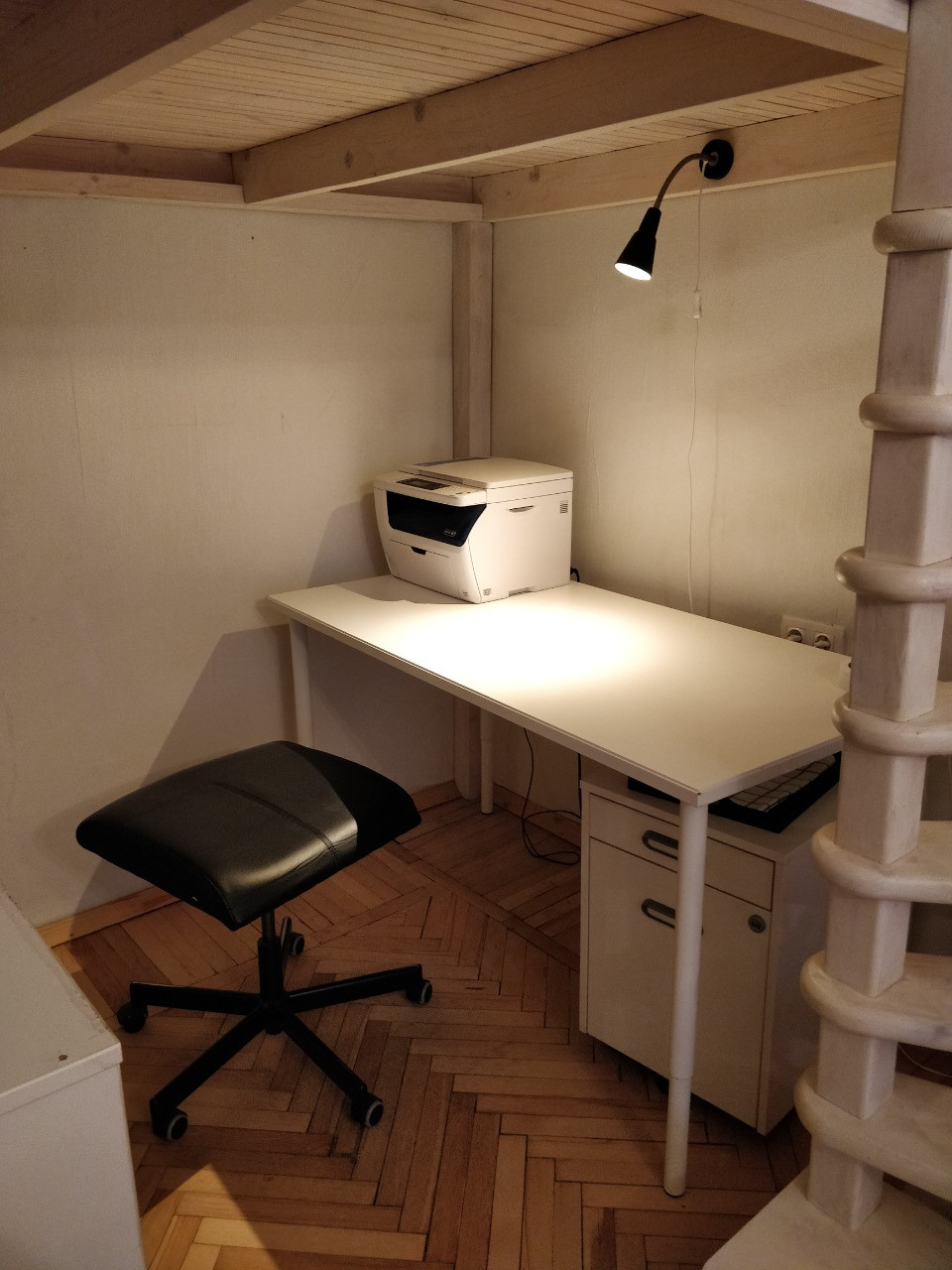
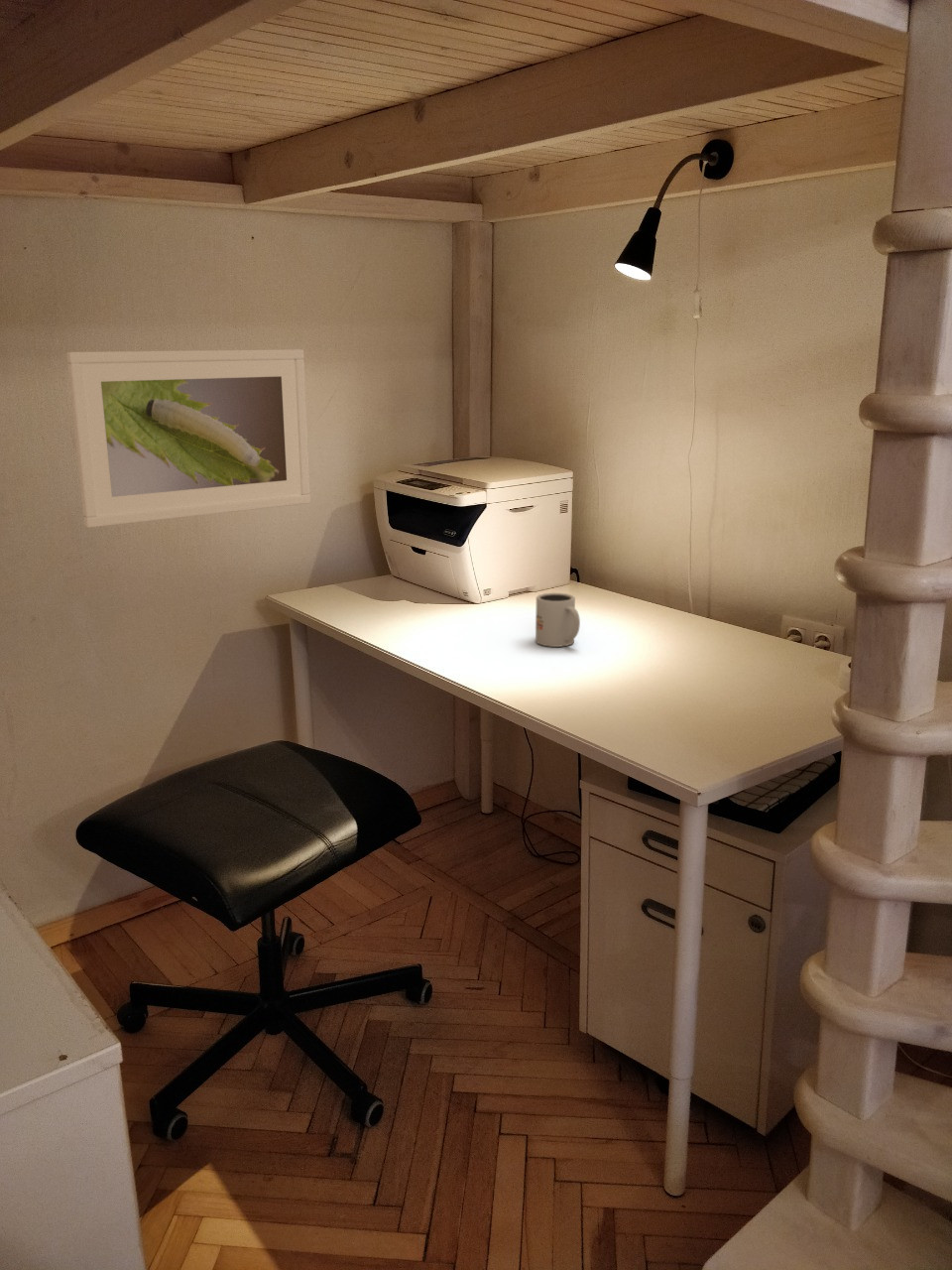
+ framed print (198, 434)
+ mug (559, 620)
